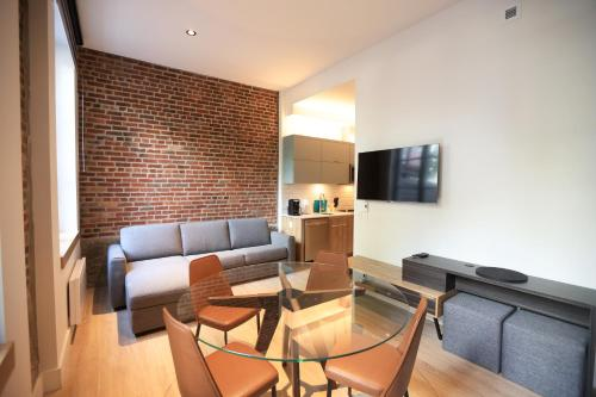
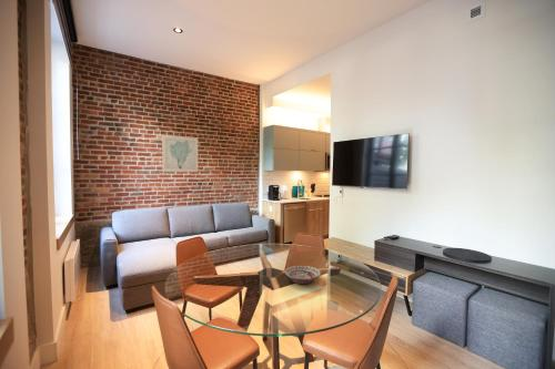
+ wall art (180, 154)
+ decorative bowl (302, 276)
